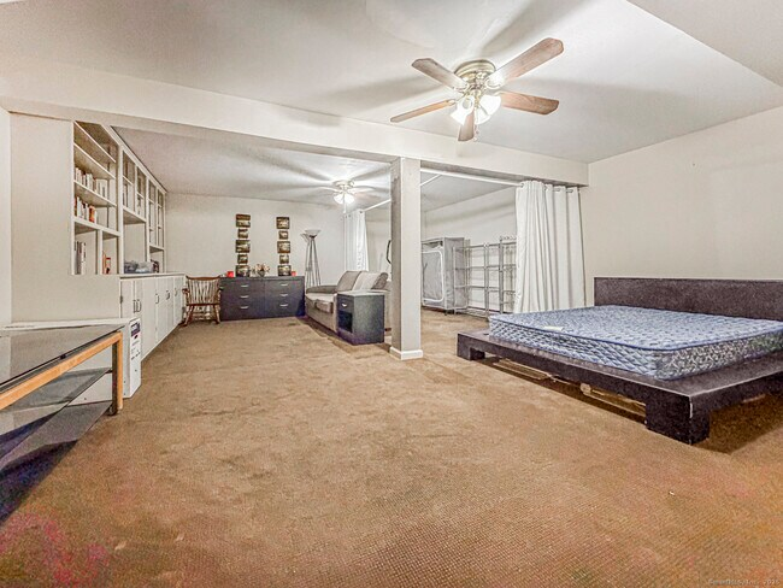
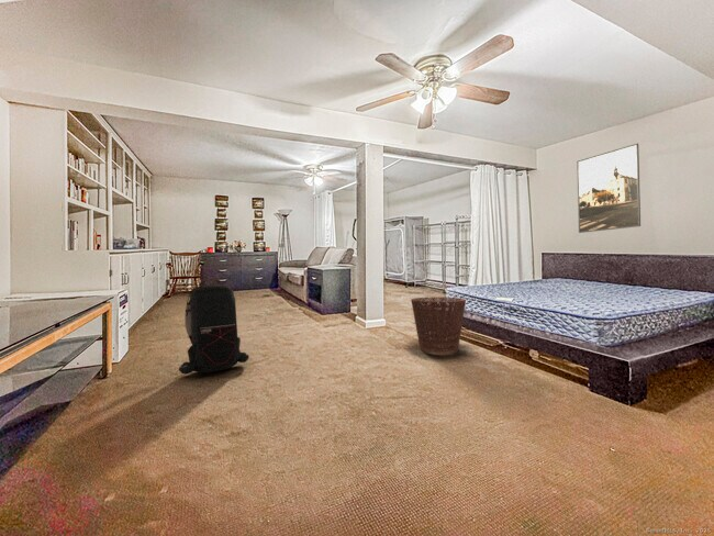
+ backpack (212, 326)
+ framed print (606, 191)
+ basket (438, 324)
